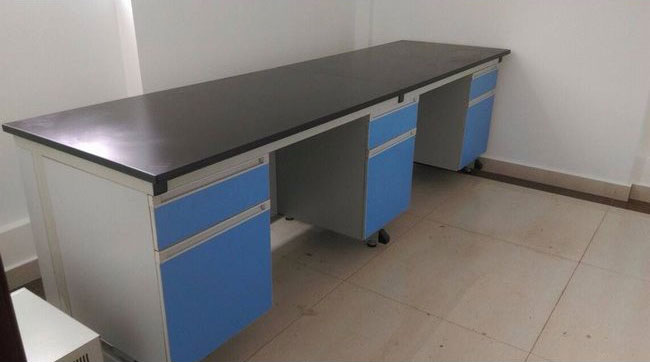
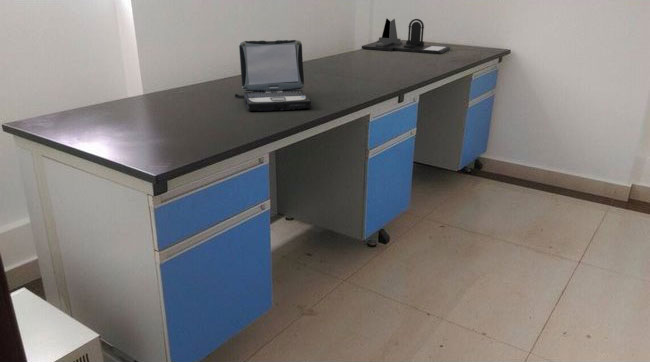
+ laptop (273, 73)
+ desk organizer (408, 34)
